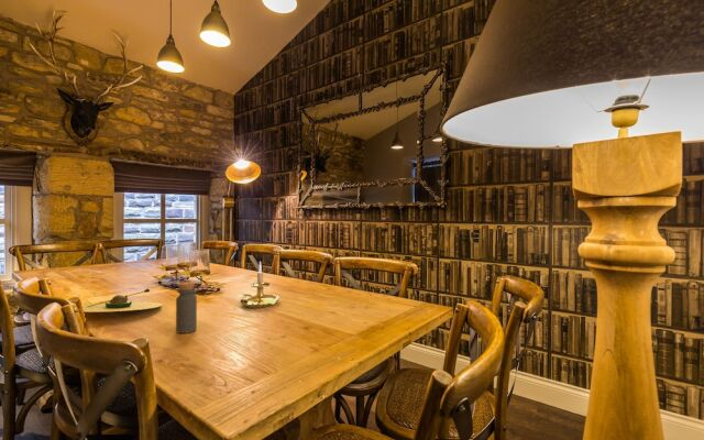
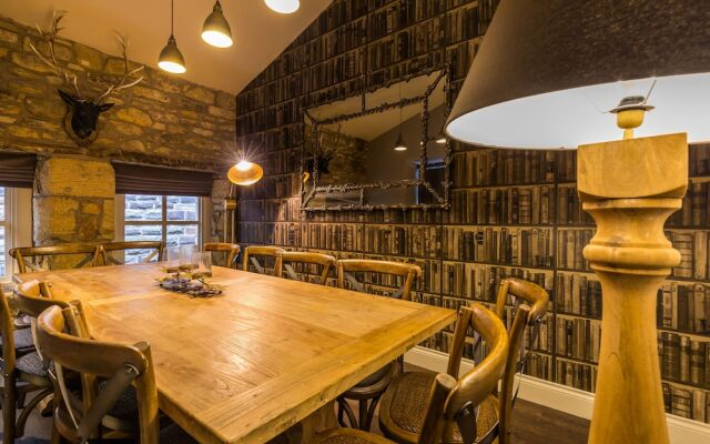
- candle holder (257, 283)
- bottle (186, 306)
- avocado (119, 300)
